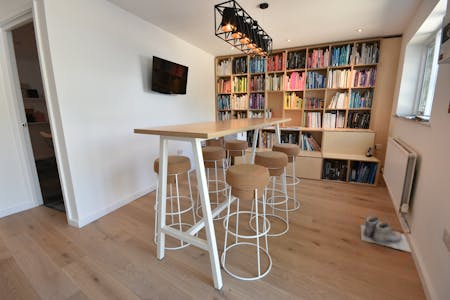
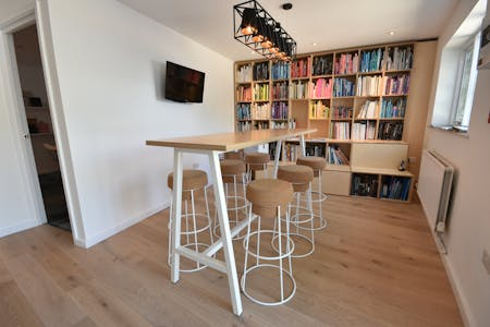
- boots (384, 228)
